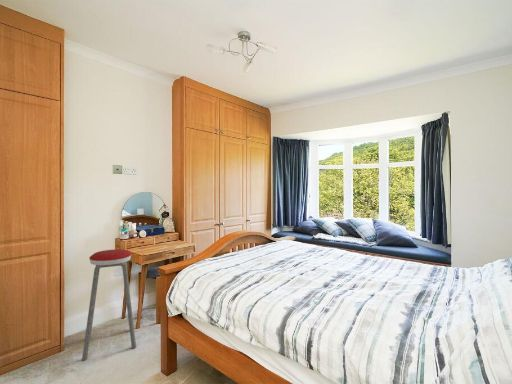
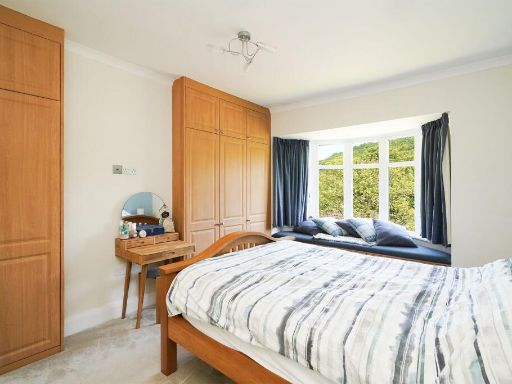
- music stool (125, 294)
